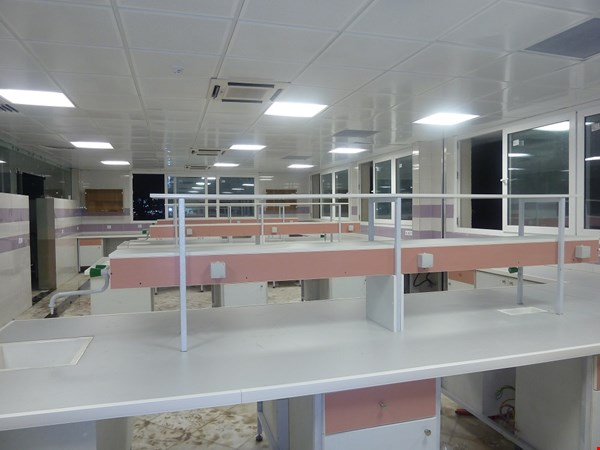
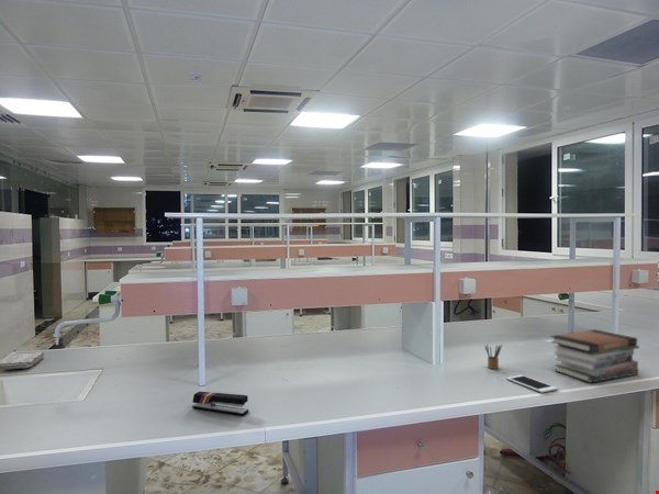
+ book stack (593, 355)
+ stapler (220, 401)
+ pencil box (491, 355)
+ washcloth (21, 360)
+ cell phone (530, 383)
